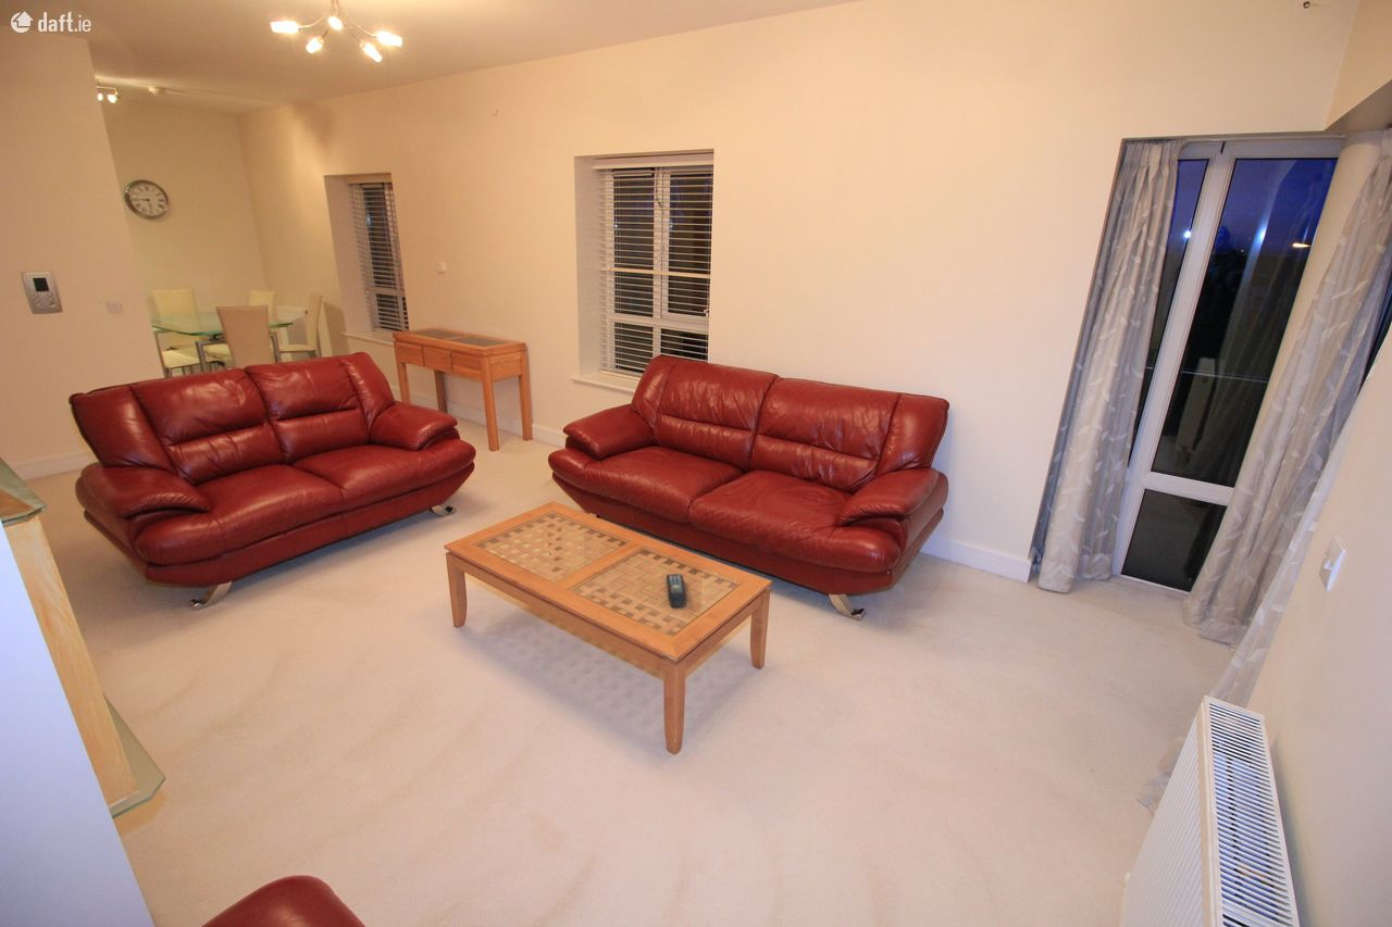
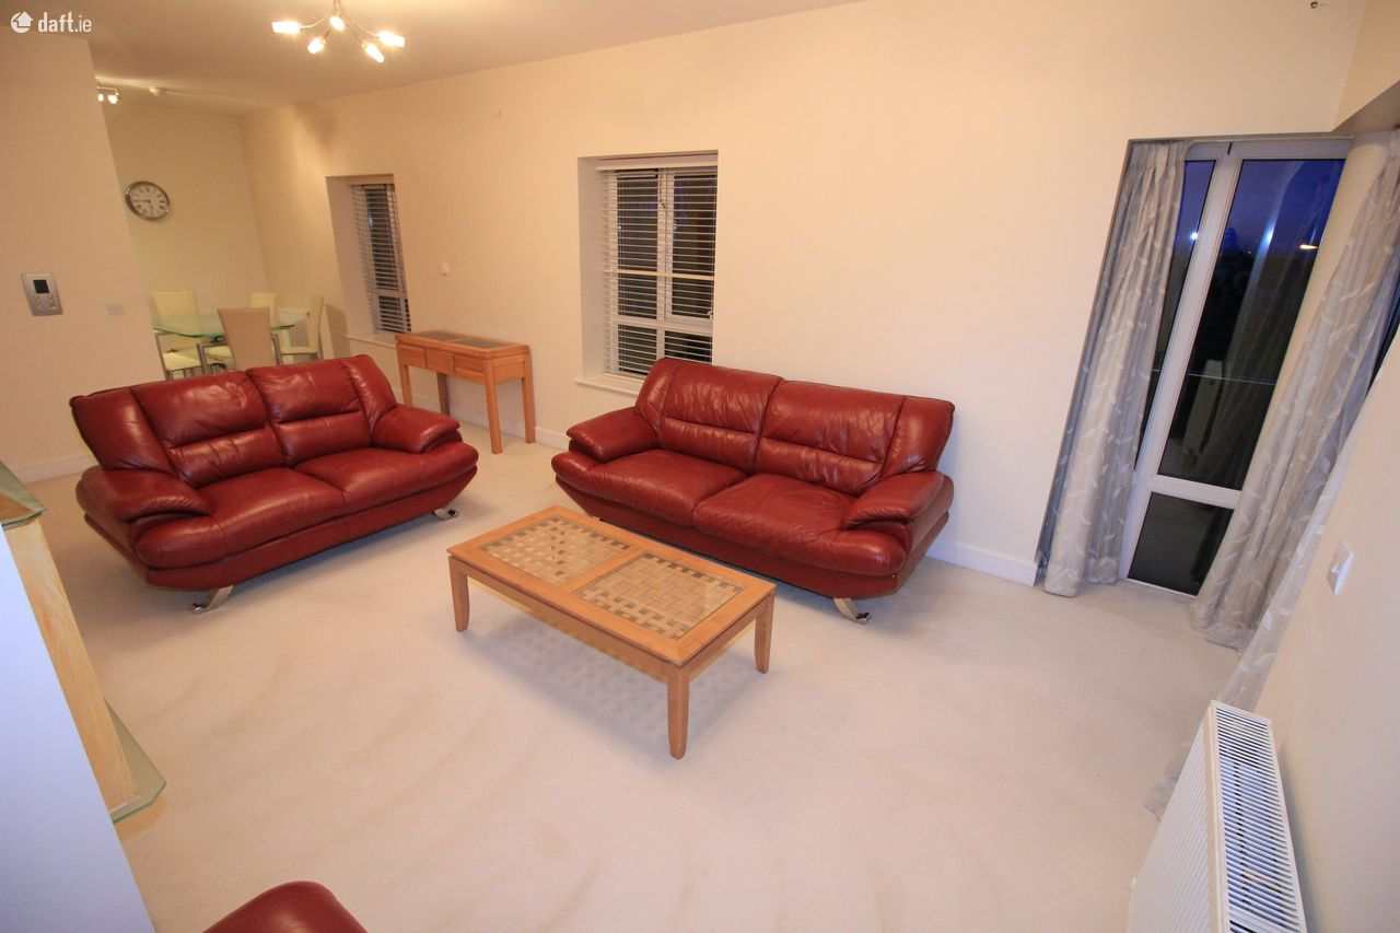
- remote control (675, 588)
